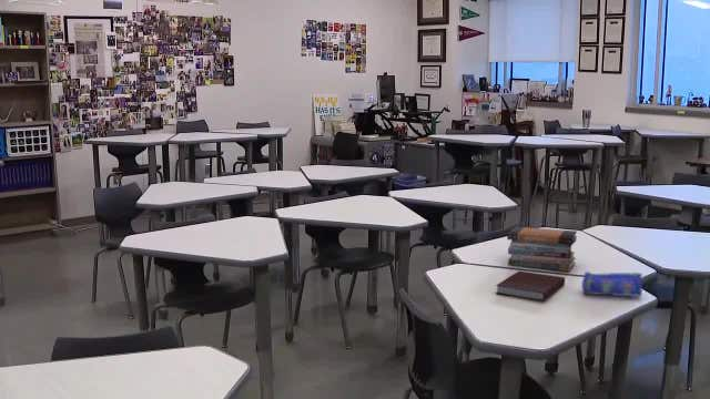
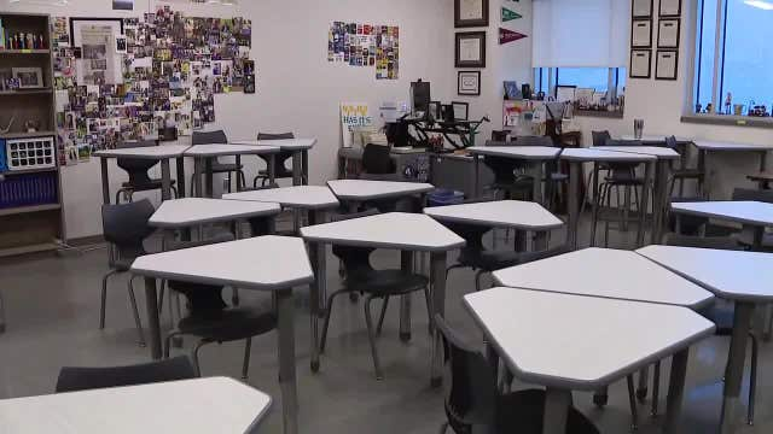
- book stack (541, 247)
- pencil case (612, 283)
- notebook (530, 285)
